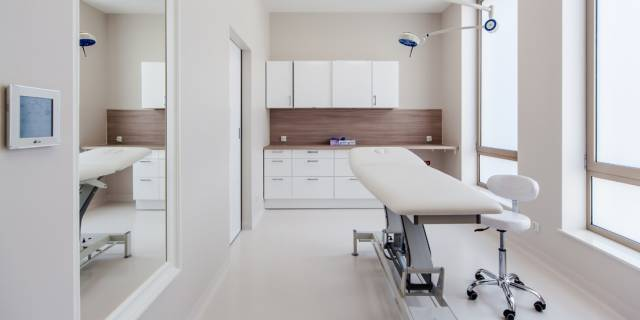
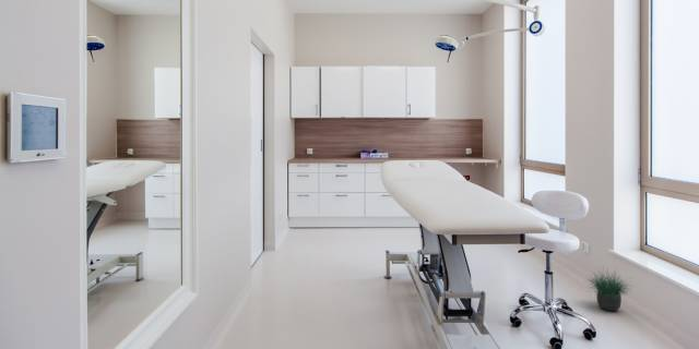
+ potted plant (608, 285)
